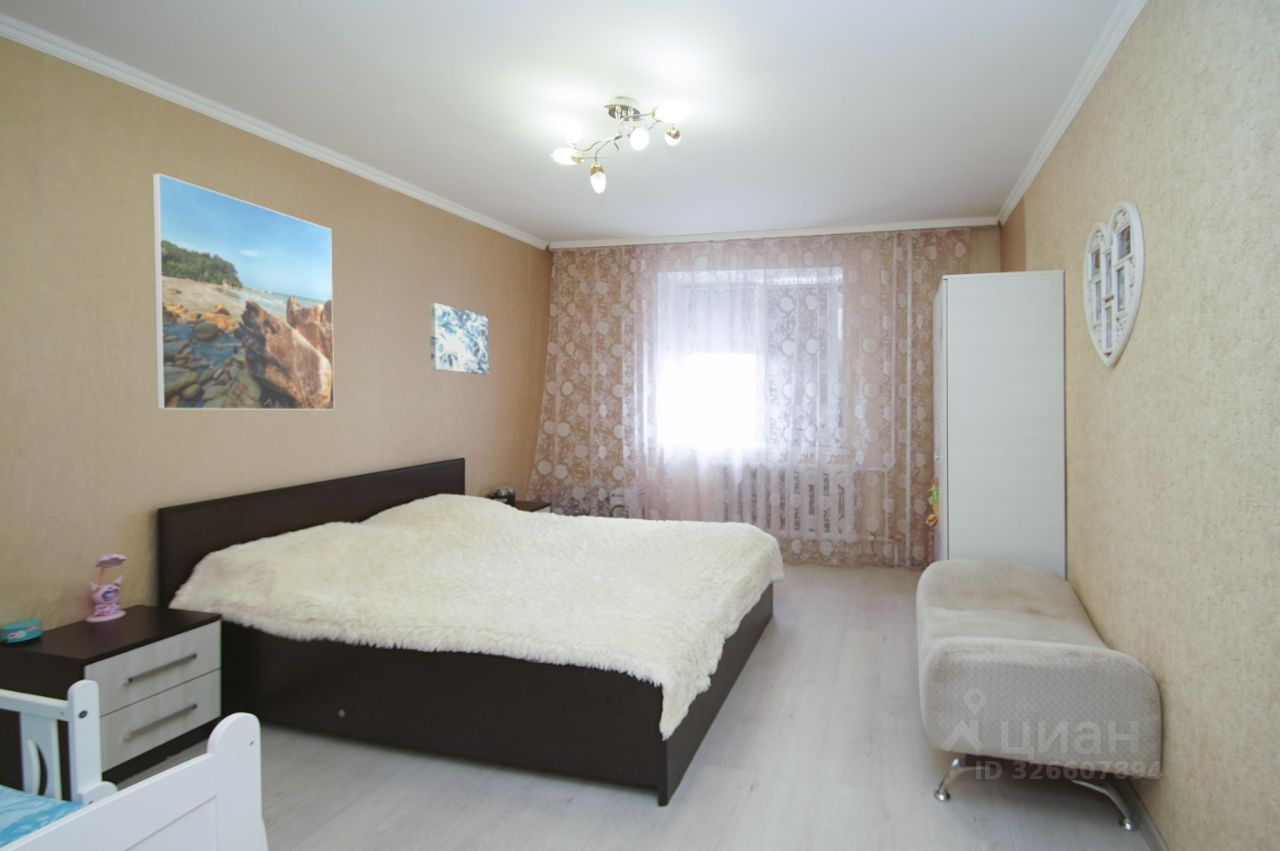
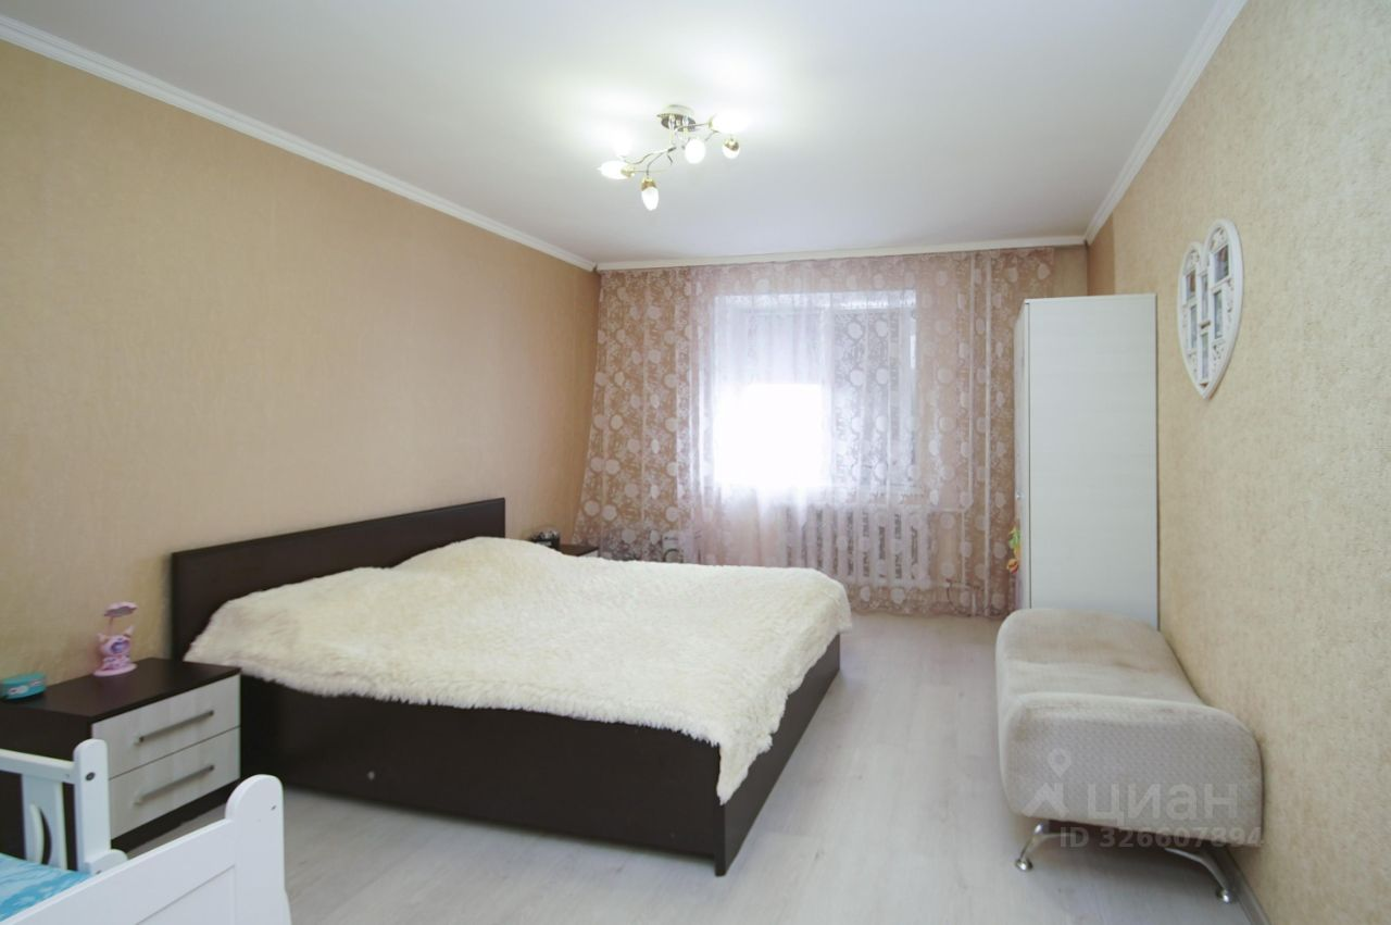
- wall art (460, 340)
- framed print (255, 307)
